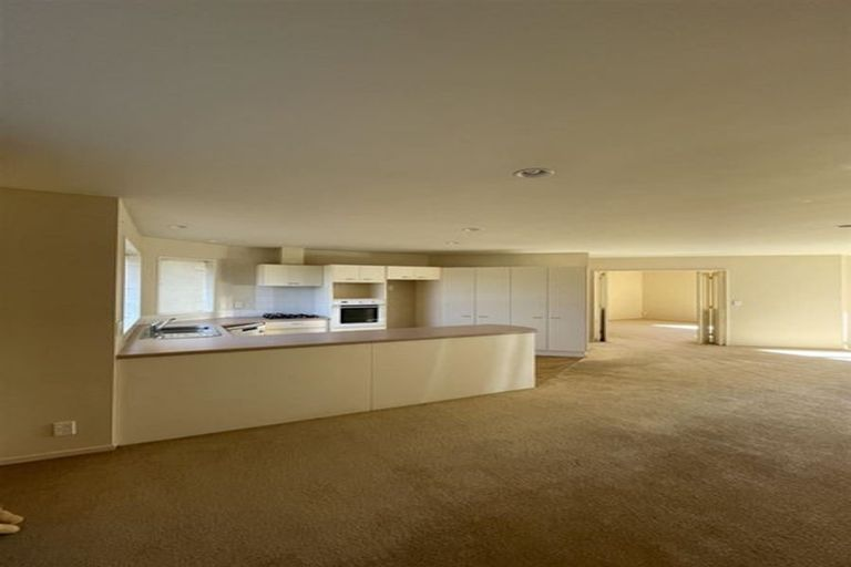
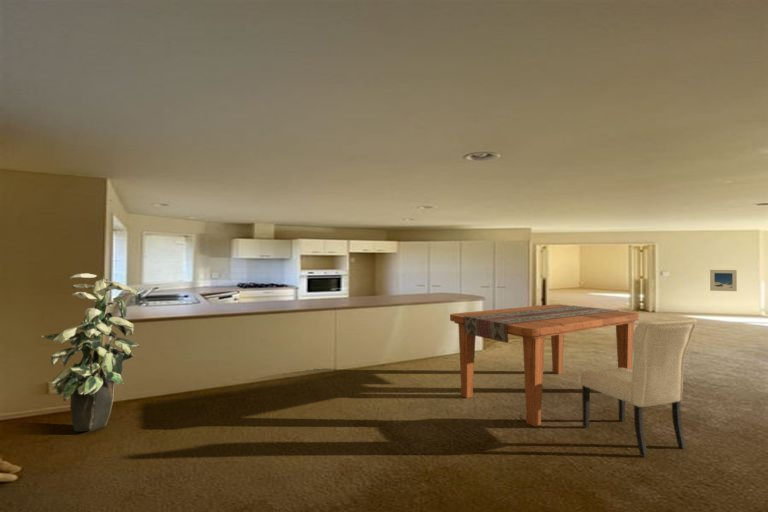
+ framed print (723, 280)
+ chair (634, 376)
+ dining table (543, 353)
+ indoor plant (92, 349)
